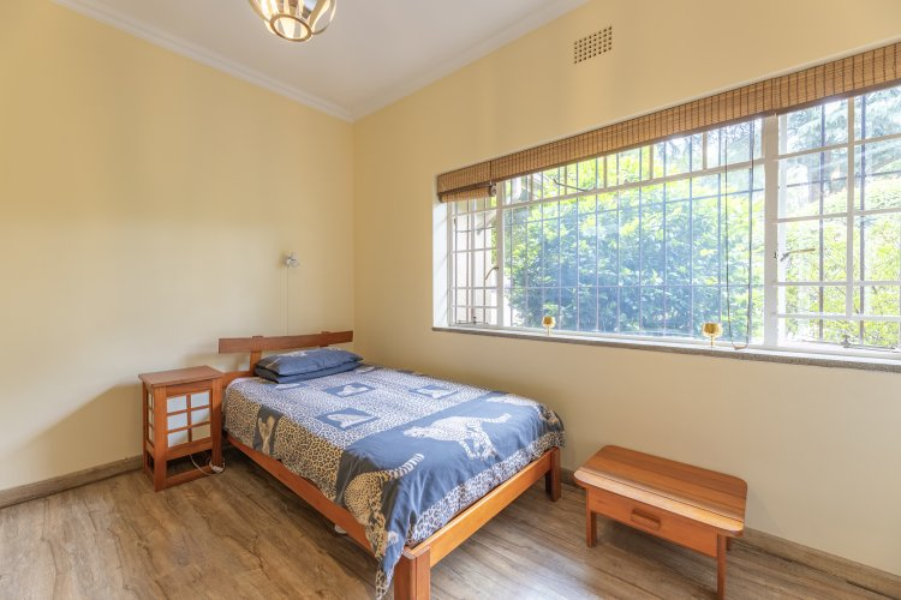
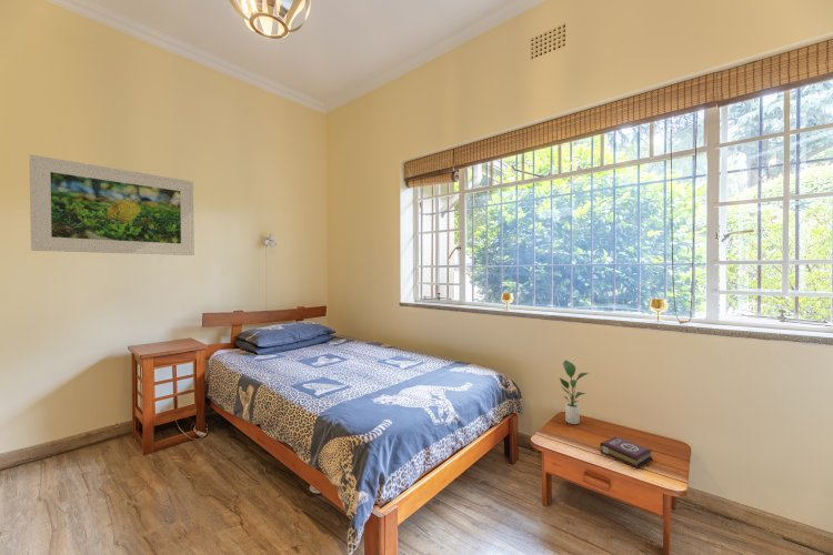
+ potted plant (572, 393)
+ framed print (122, 211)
+ book (625, 451)
